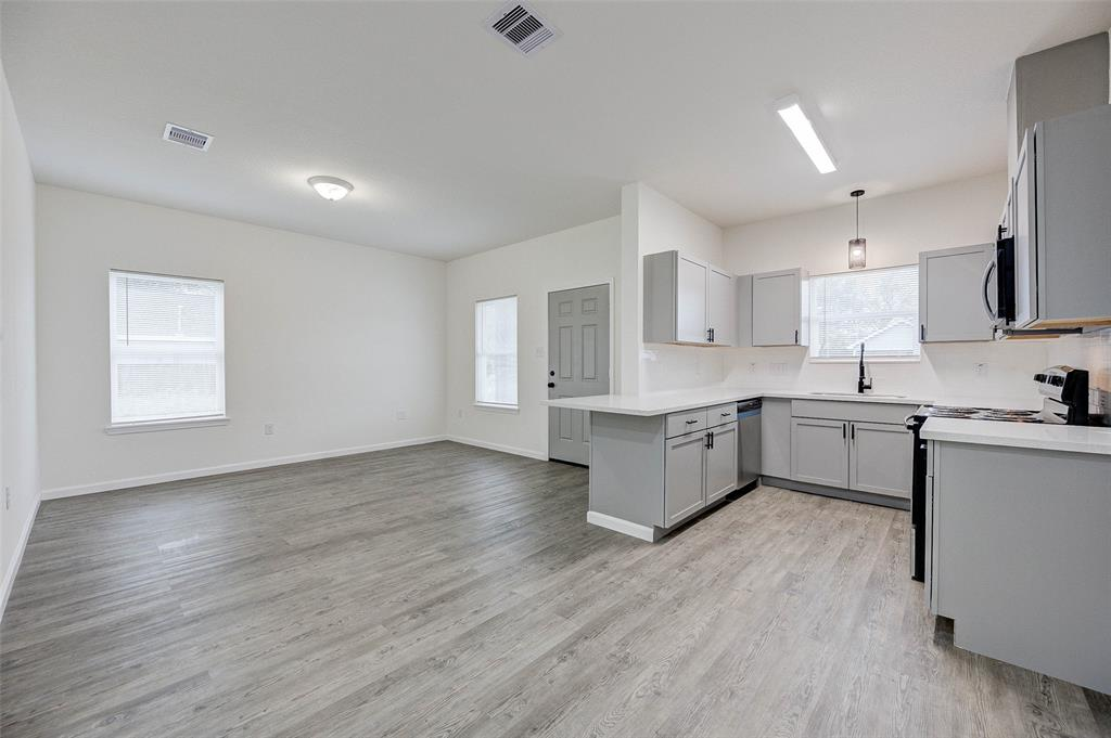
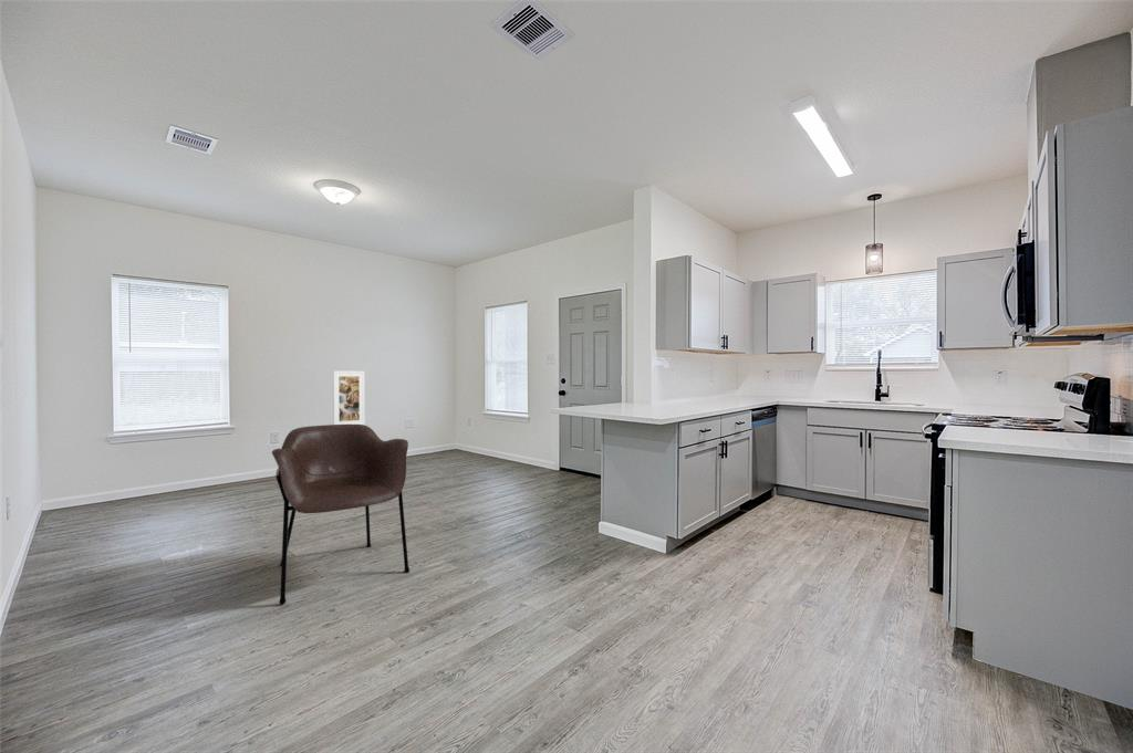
+ armchair (339, 500)
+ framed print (349, 398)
